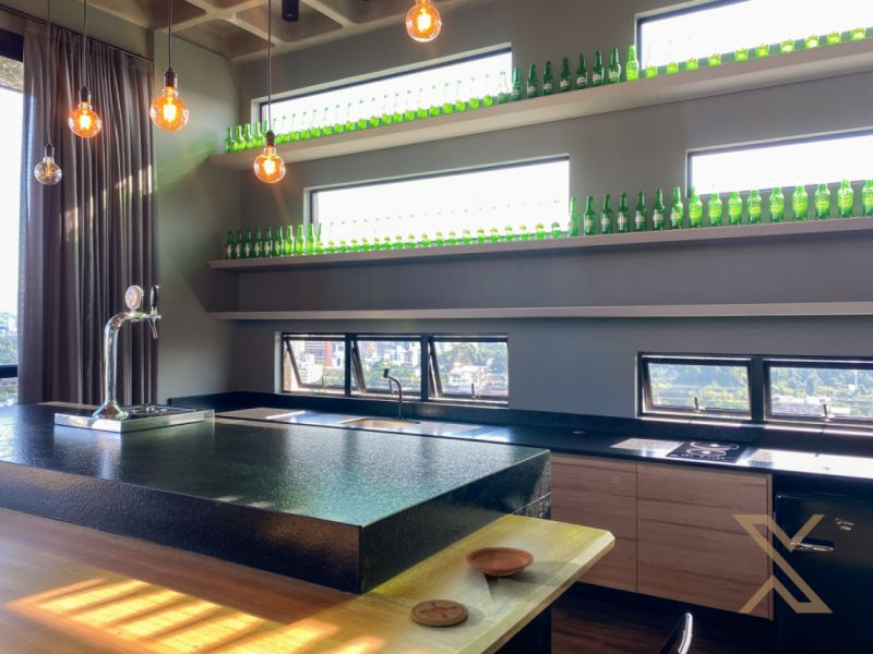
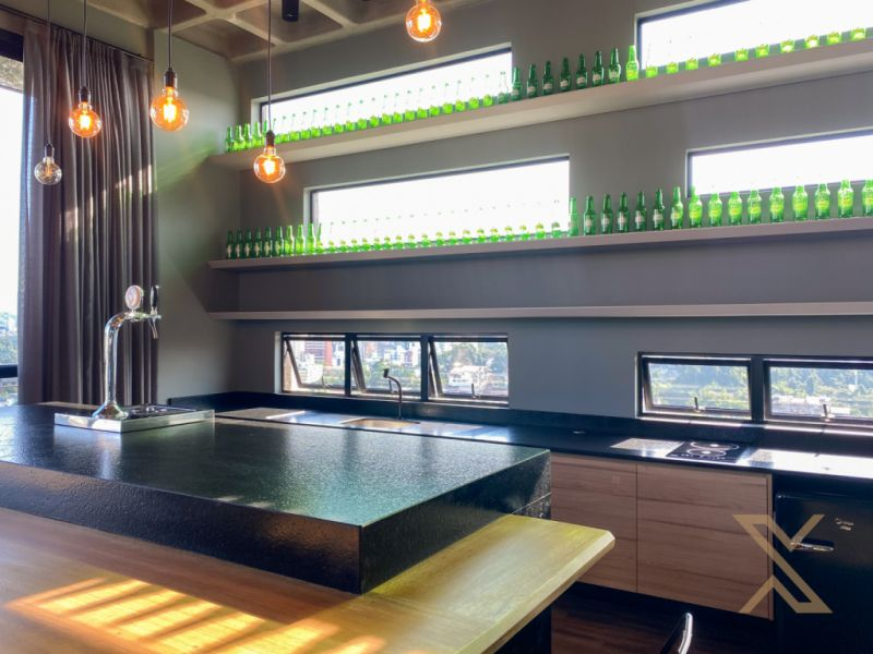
- coaster (439, 611)
- plate (499, 565)
